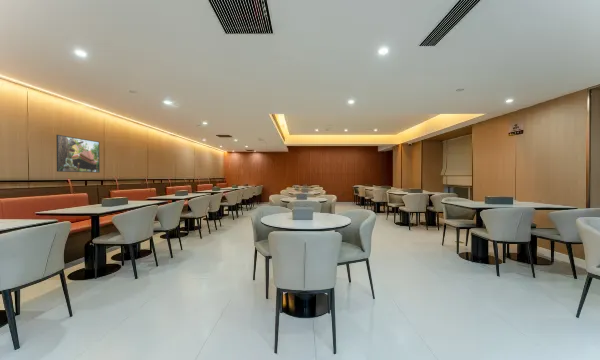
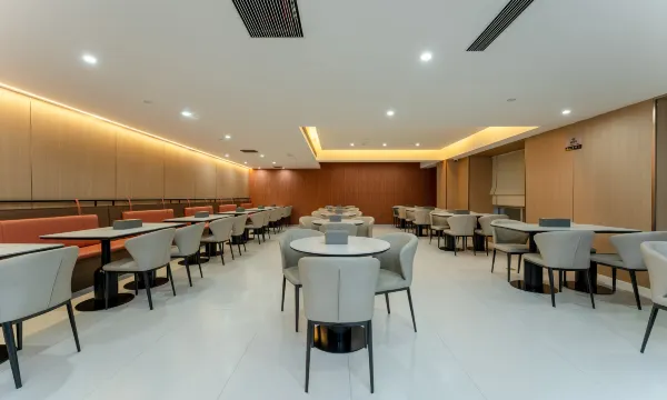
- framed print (80, 155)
